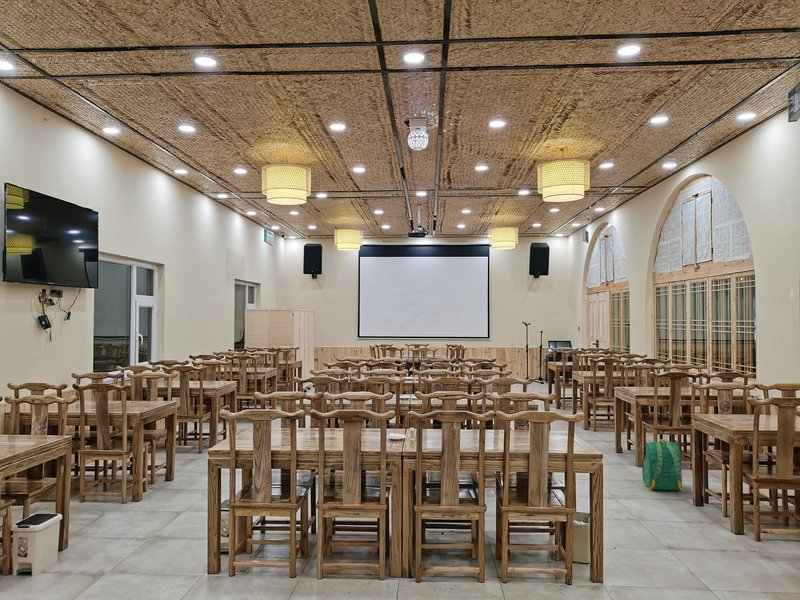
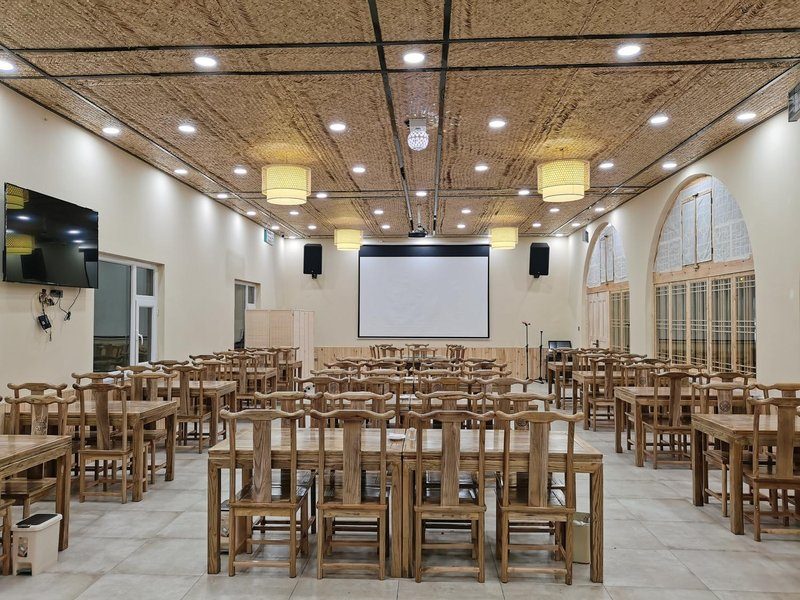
- backpack (662, 463)
